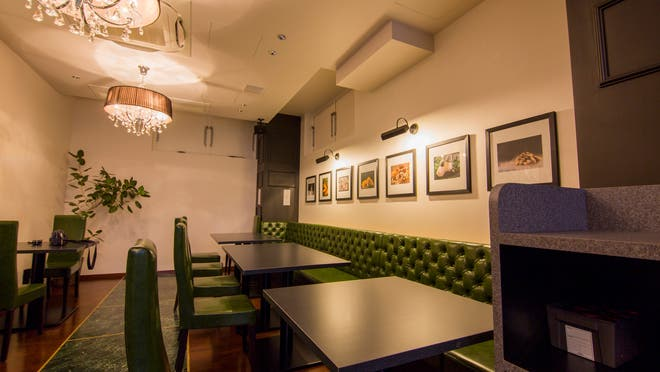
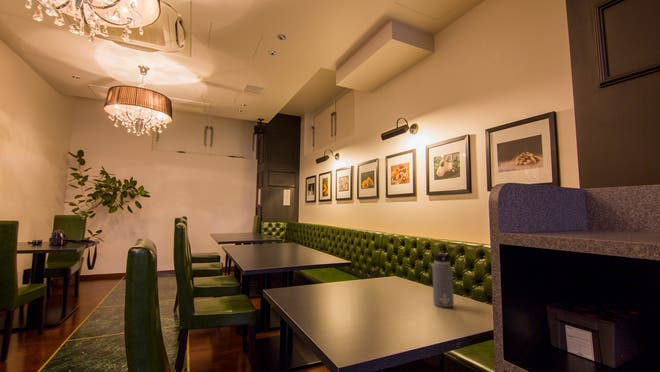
+ water bottle (443, 275)
